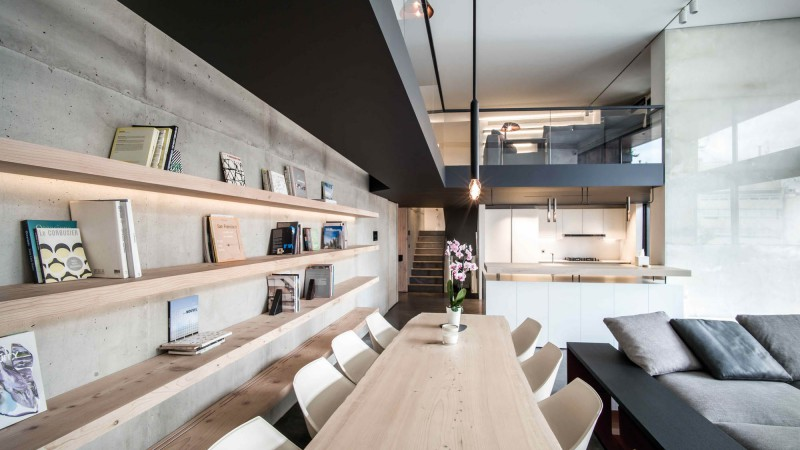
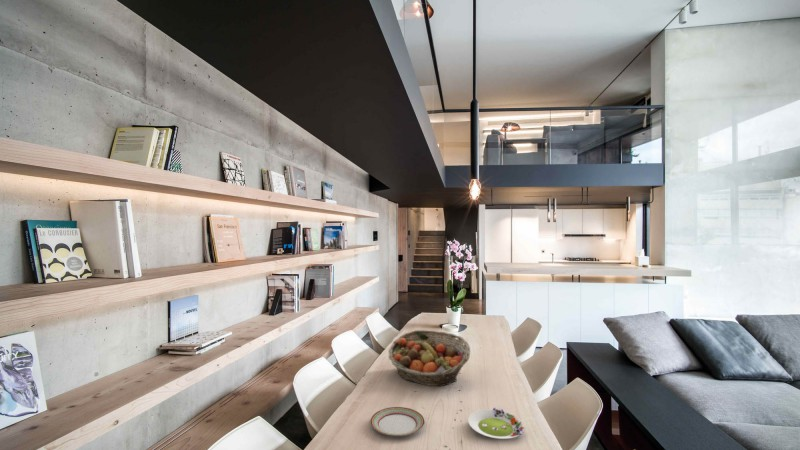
+ plate (397, 422)
+ salad plate (495, 424)
+ fruit basket (428, 356)
